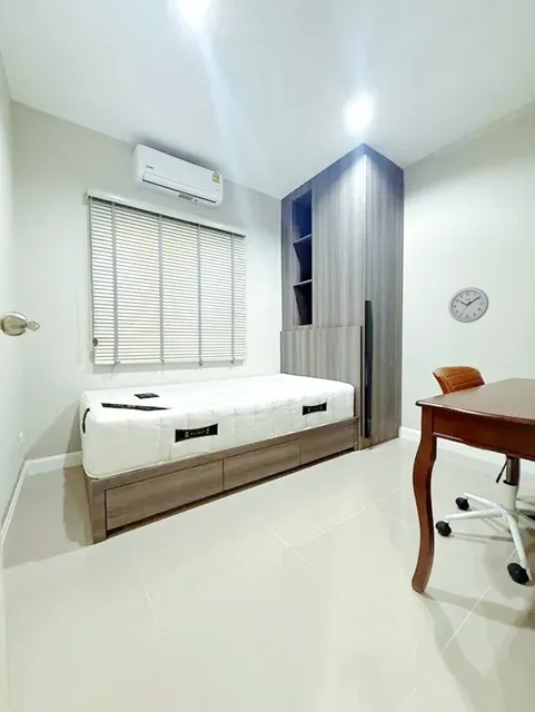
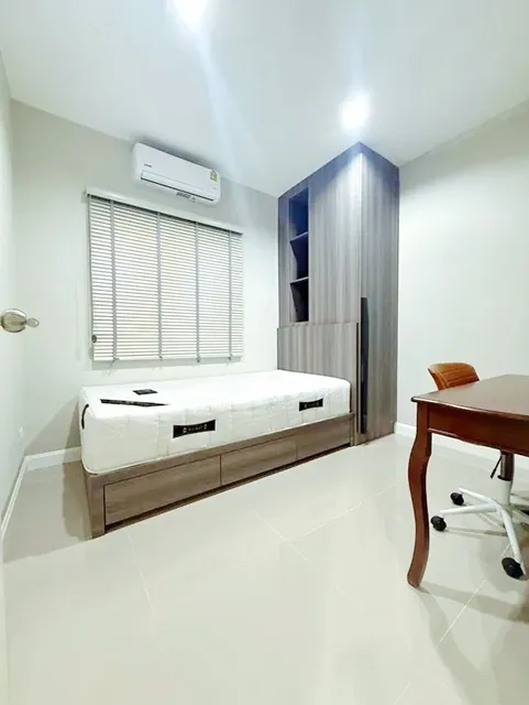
- wall clock (467, 305)
